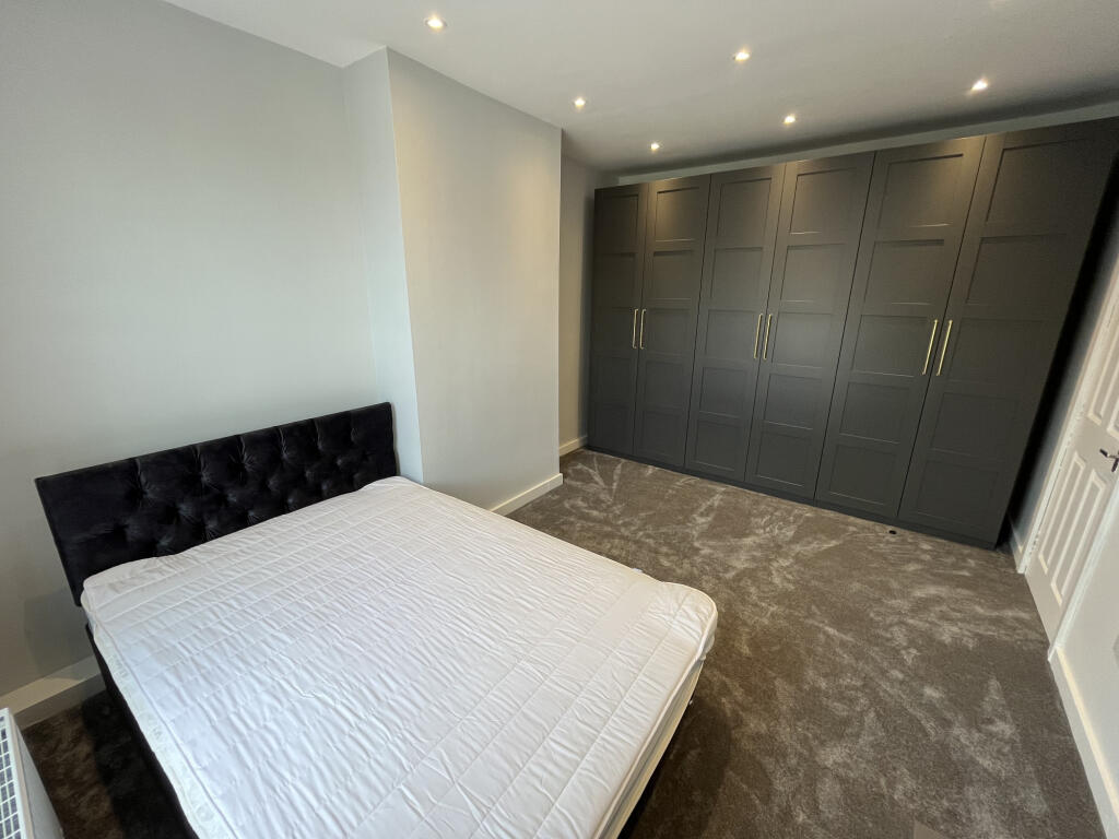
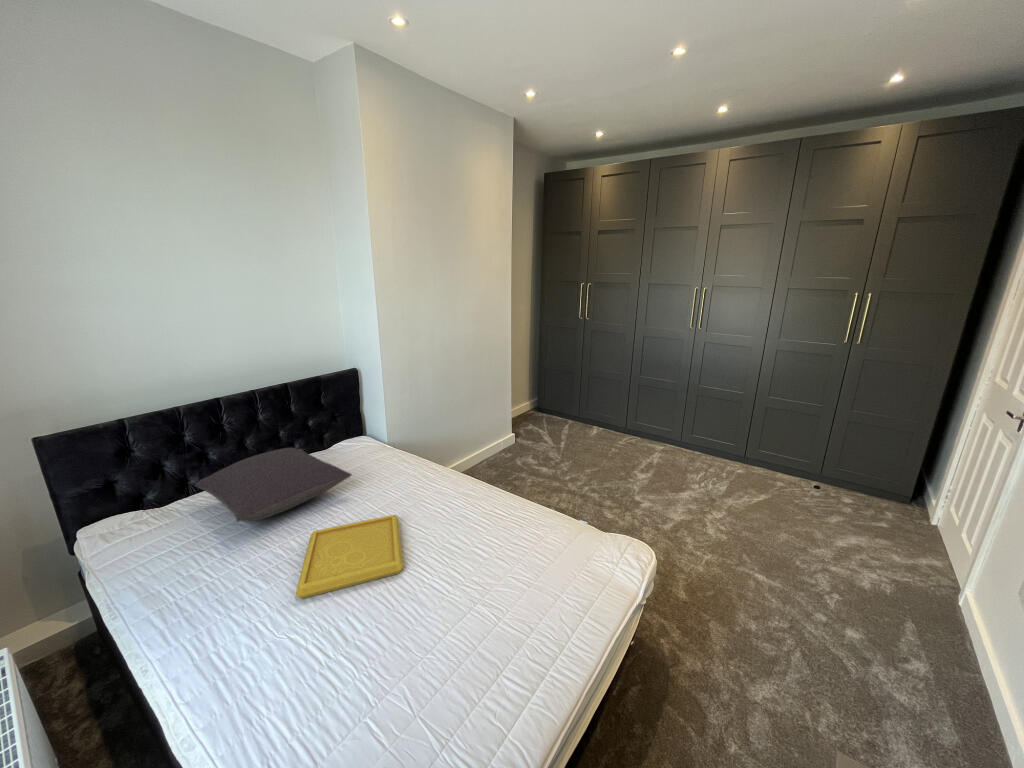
+ serving tray (354, 551)
+ pillow (276, 480)
